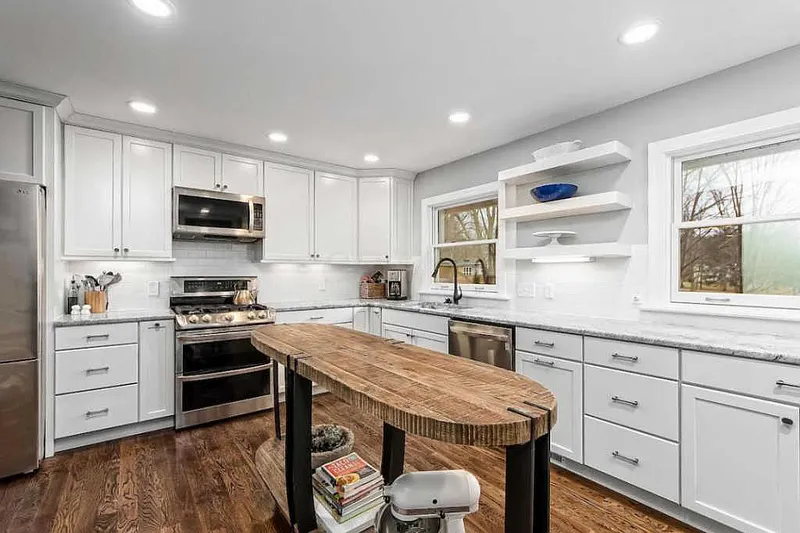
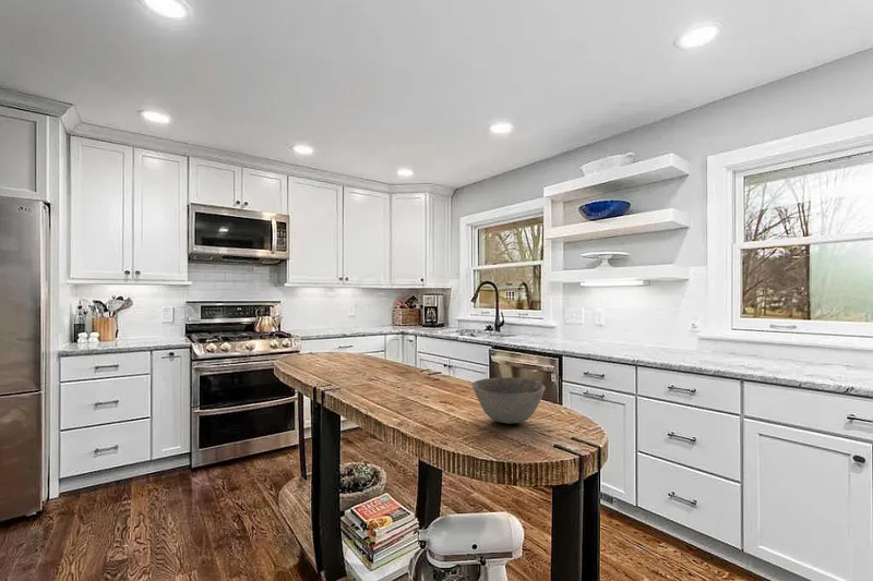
+ bowl (507, 402)
